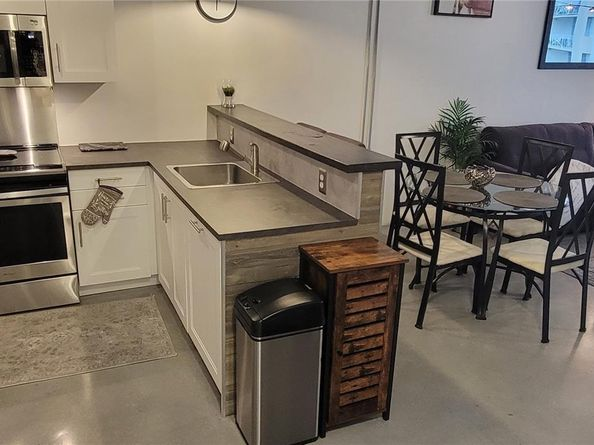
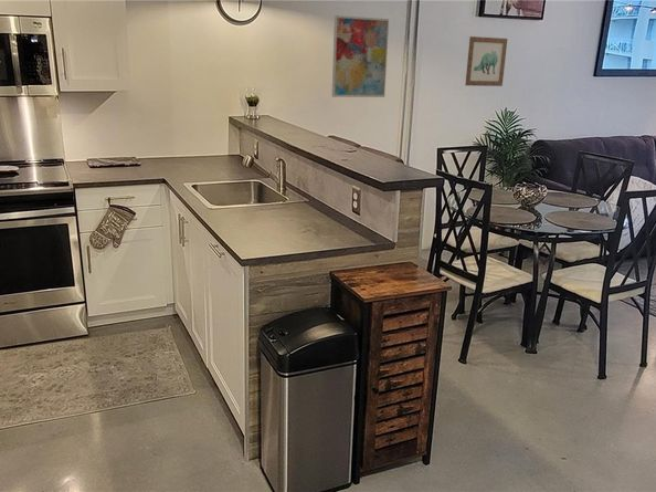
+ wall art (486, 62)
+ wall art (360, 57)
